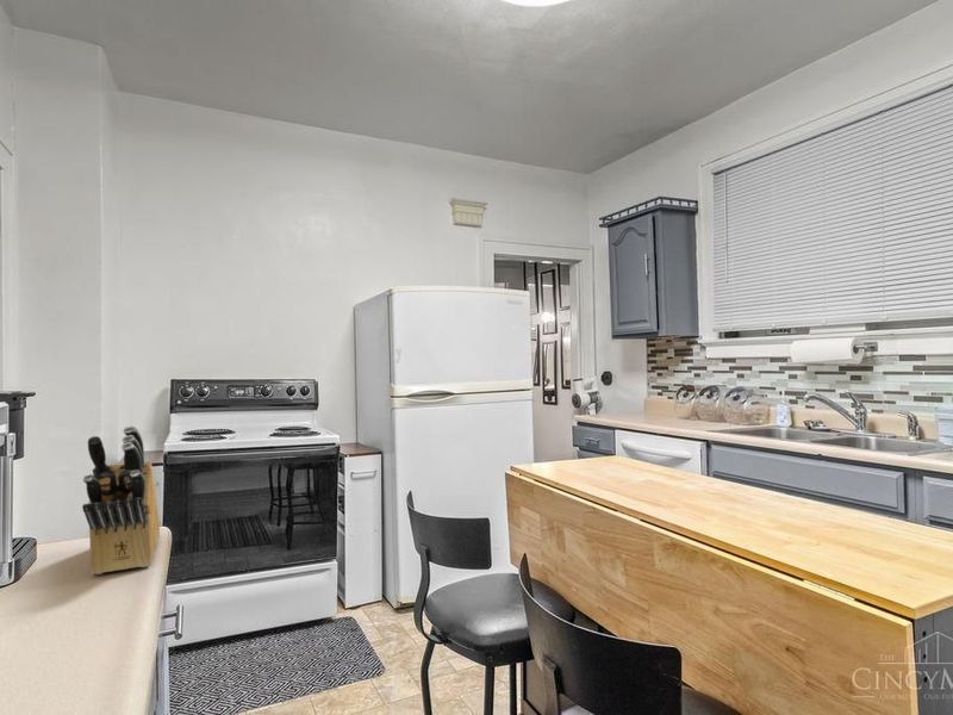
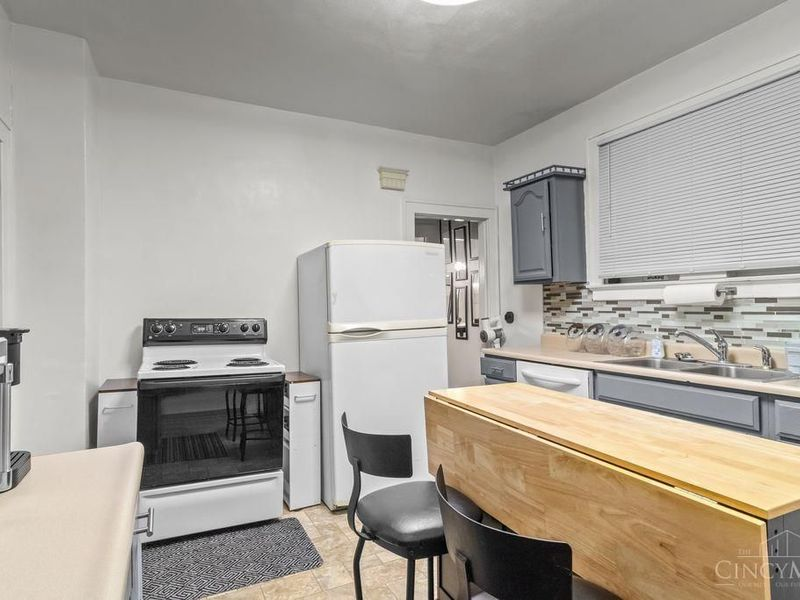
- knife block (124, 491)
